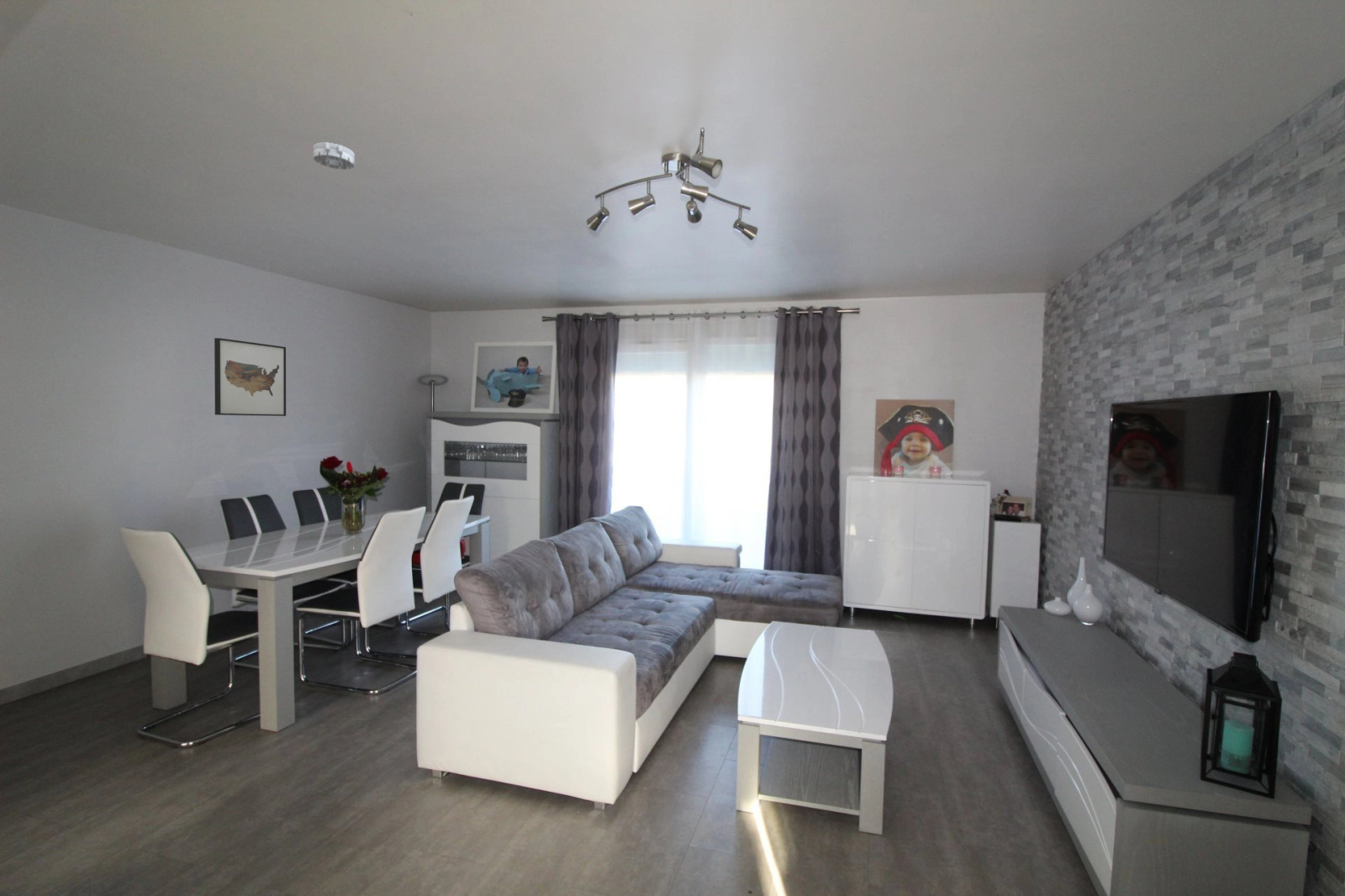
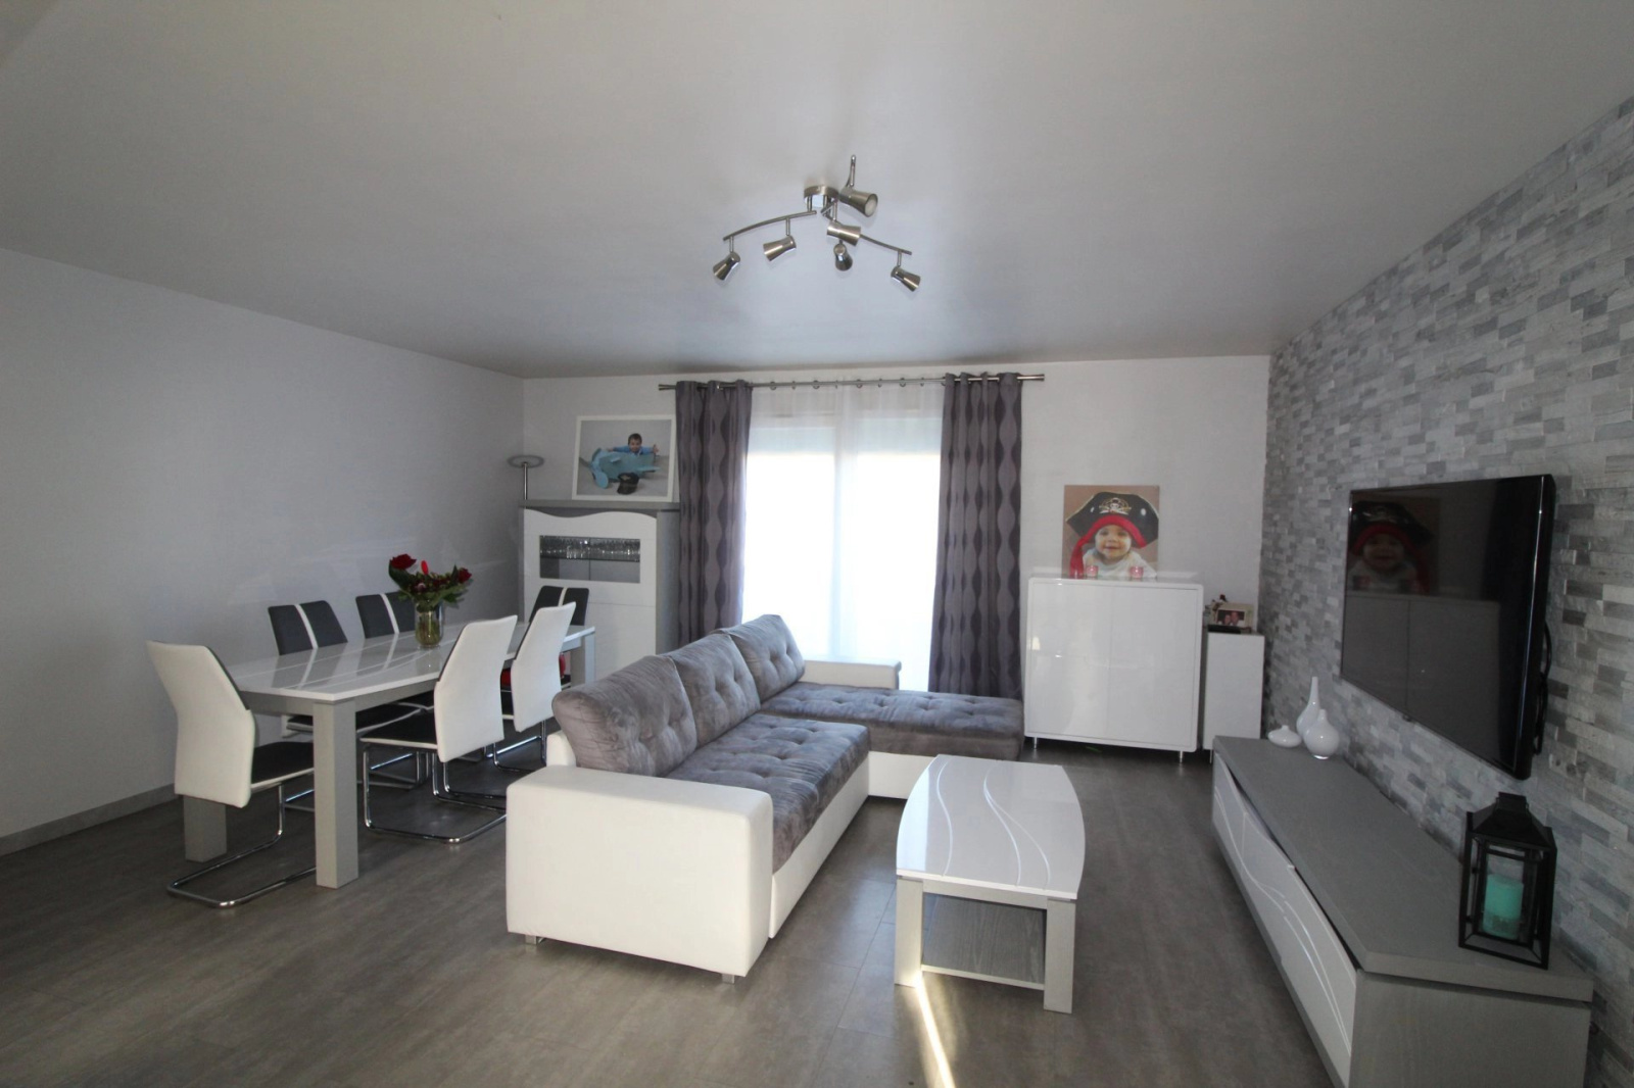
- wall art (252, 379)
- smoke detector (334, 155)
